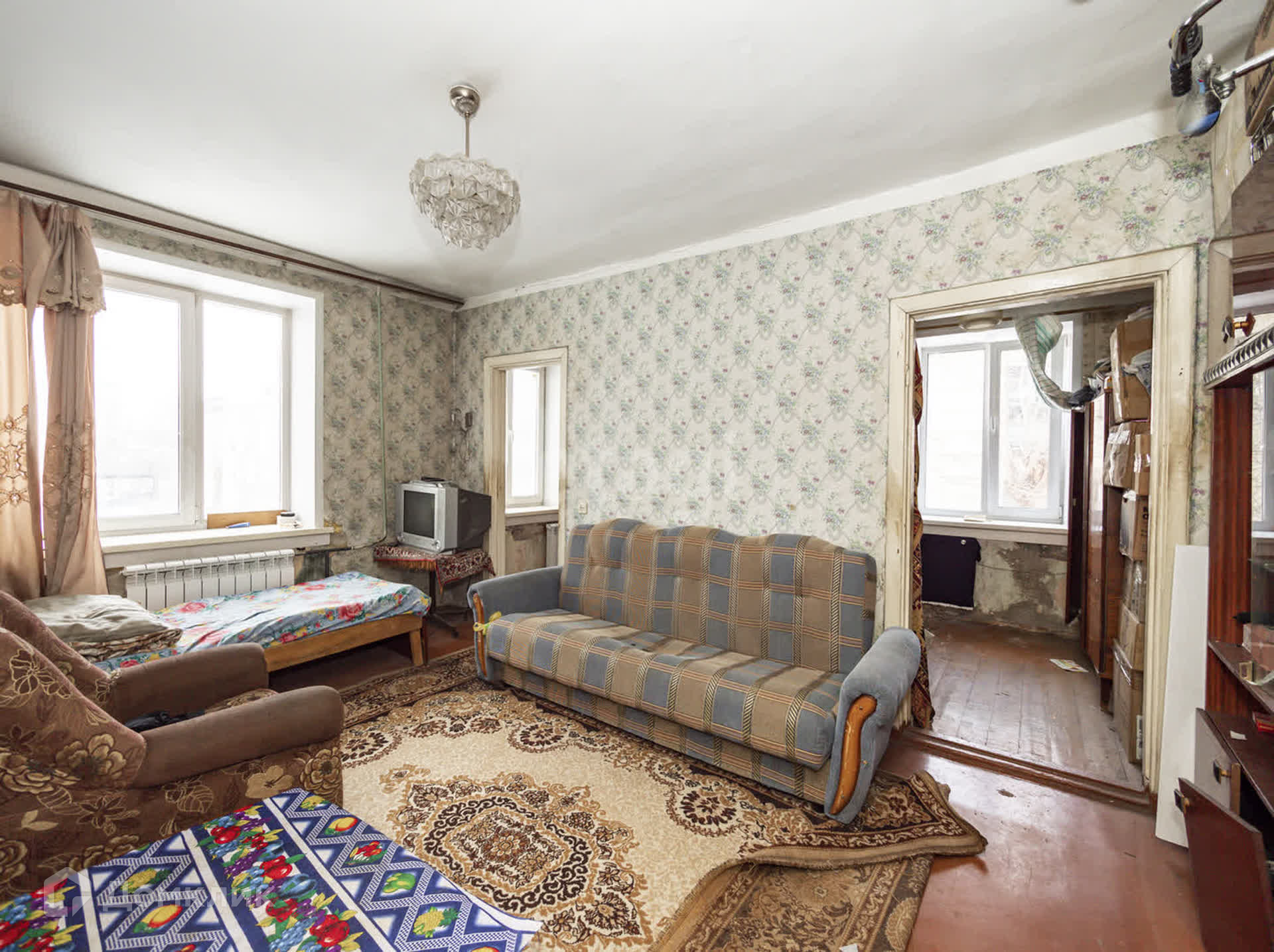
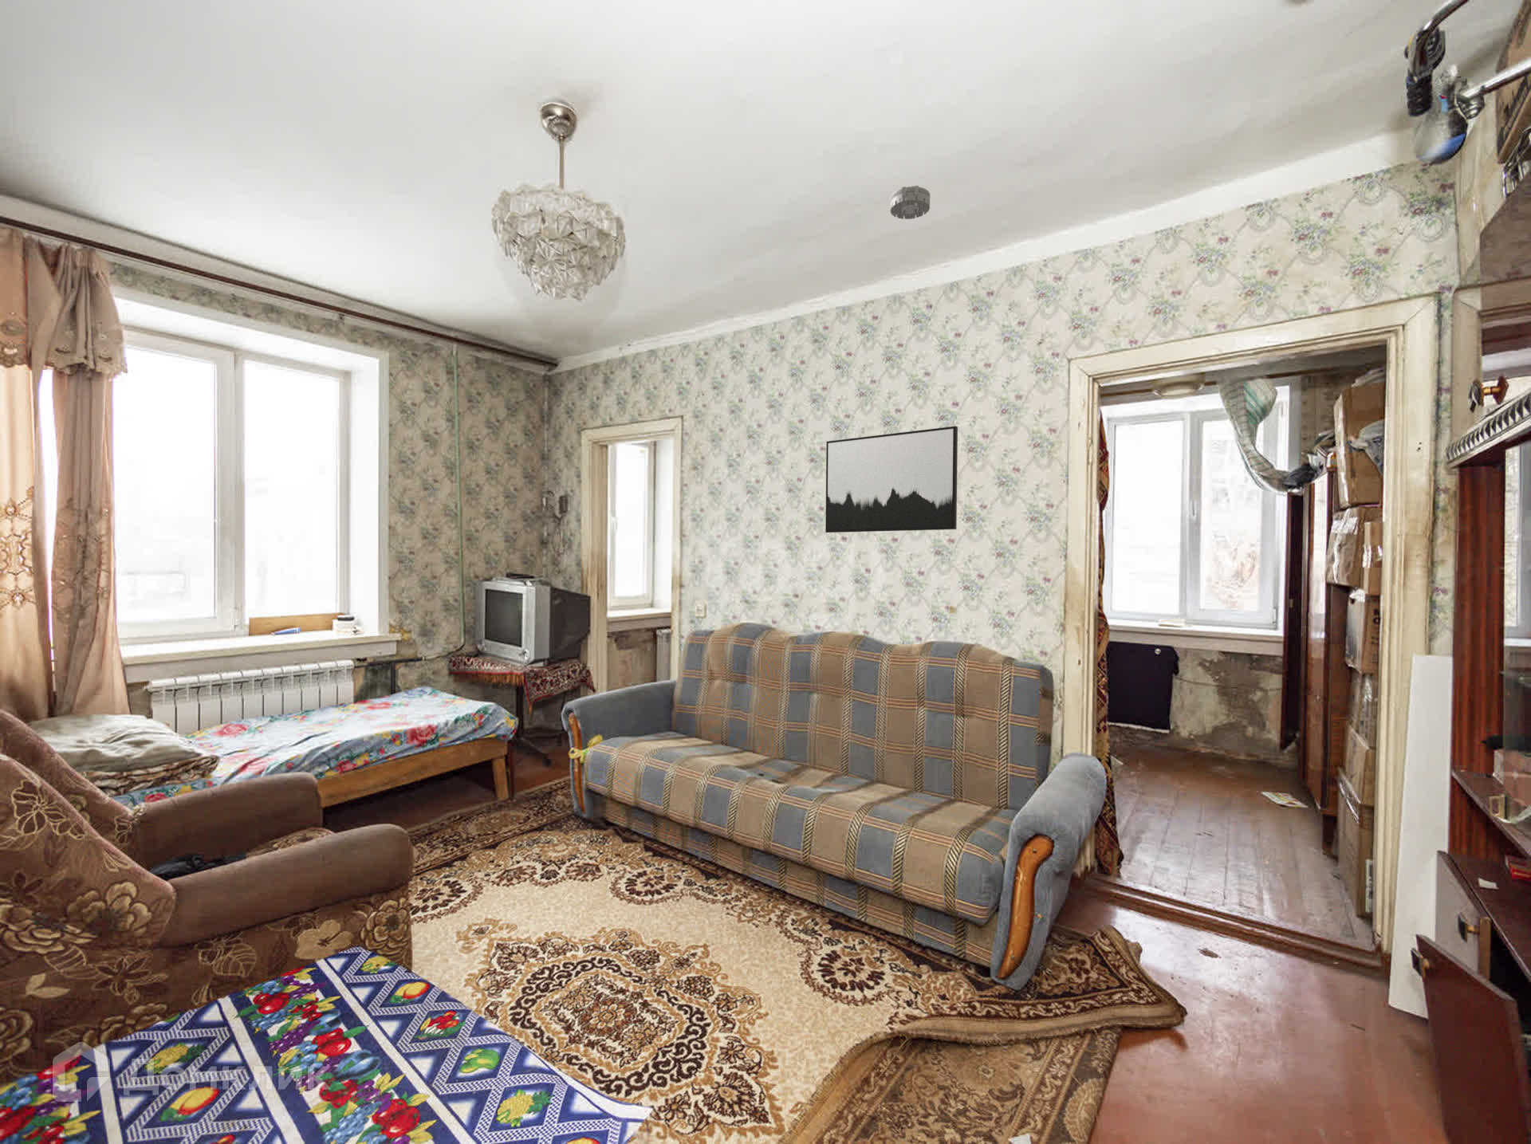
+ wall art (888, 482)
+ smoke detector (910, 202)
